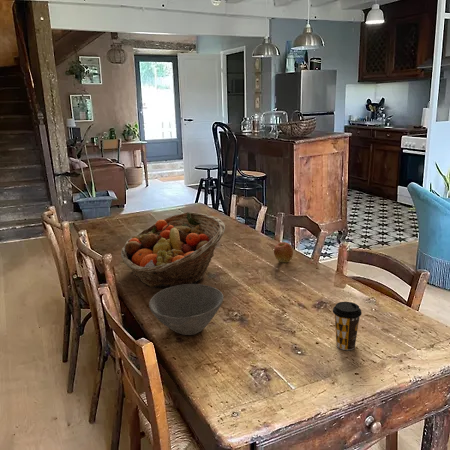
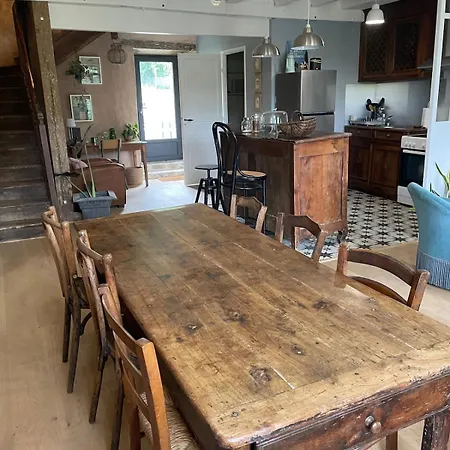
- bowl (187, 313)
- apple (283, 252)
- coffee cup (346, 326)
- fruit basket (172, 247)
